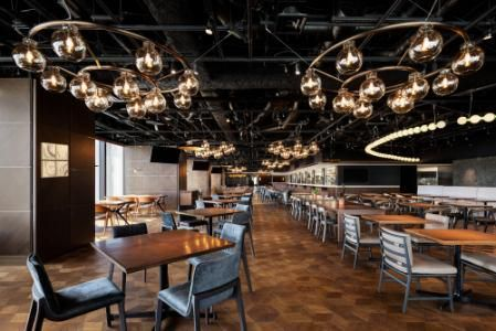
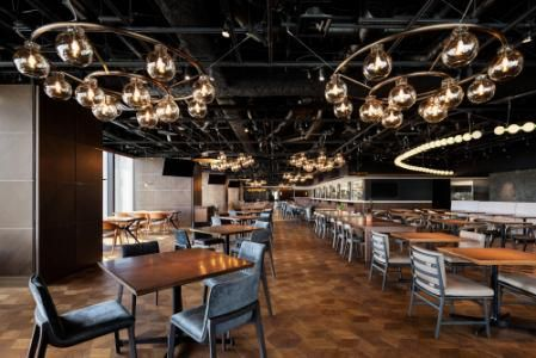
- wall art (55, 159)
